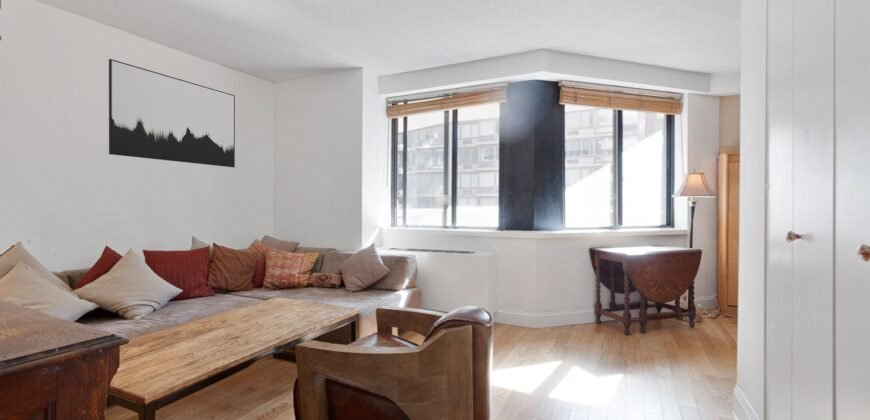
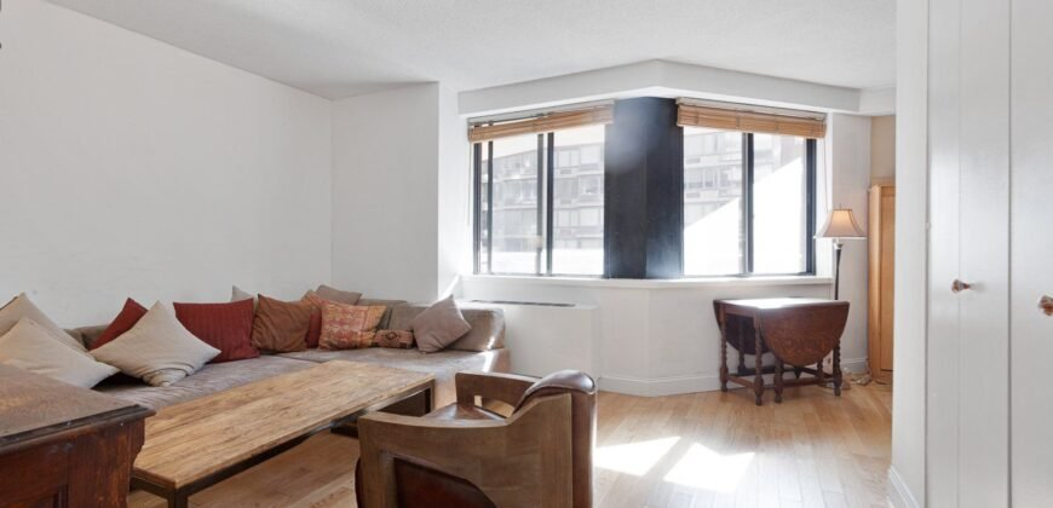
- wall art (180, 120)
